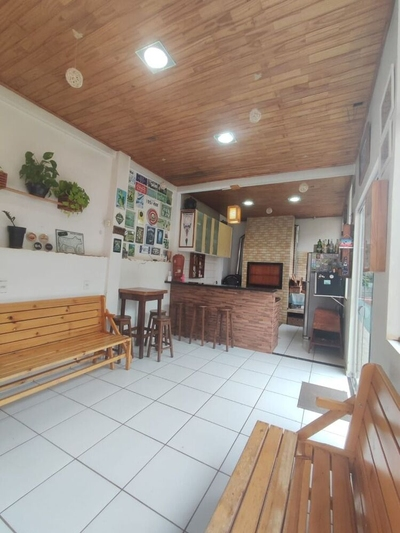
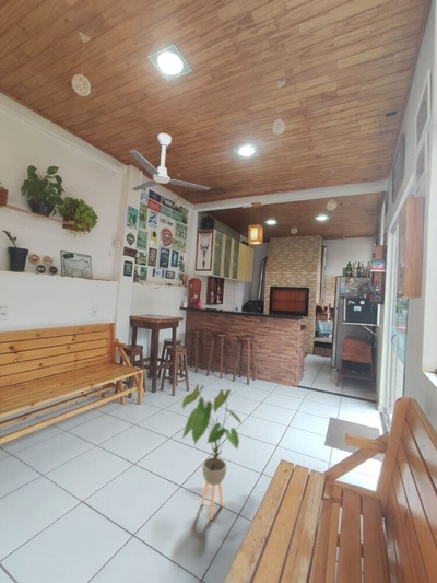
+ house plant (210, 453)
+ ceiling fan (164, 159)
